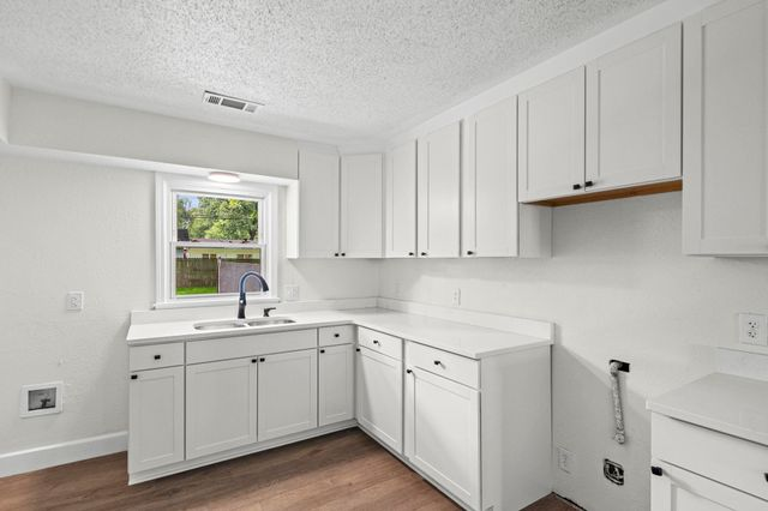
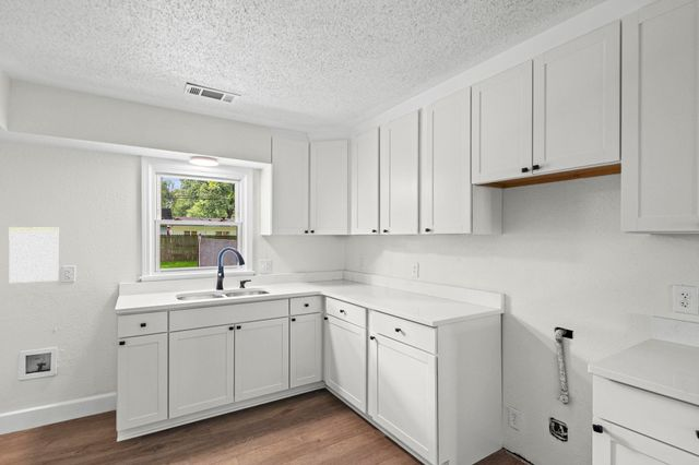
+ calendar (34, 248)
